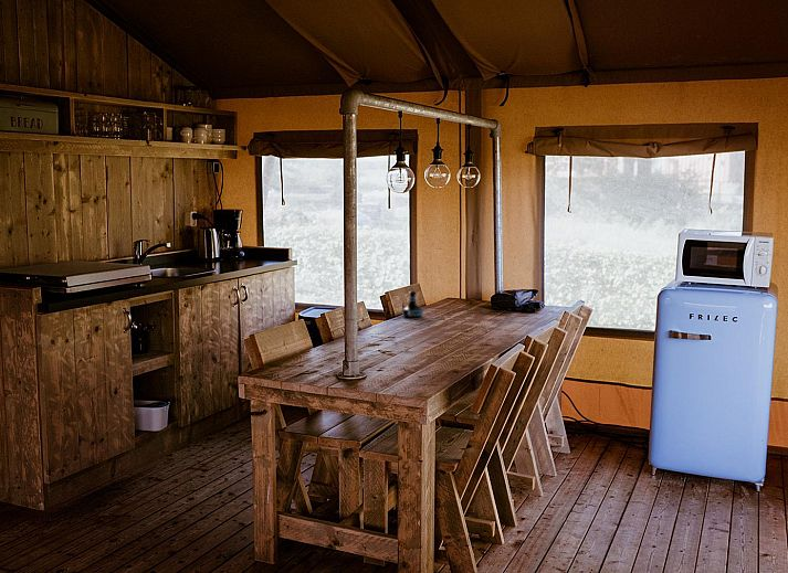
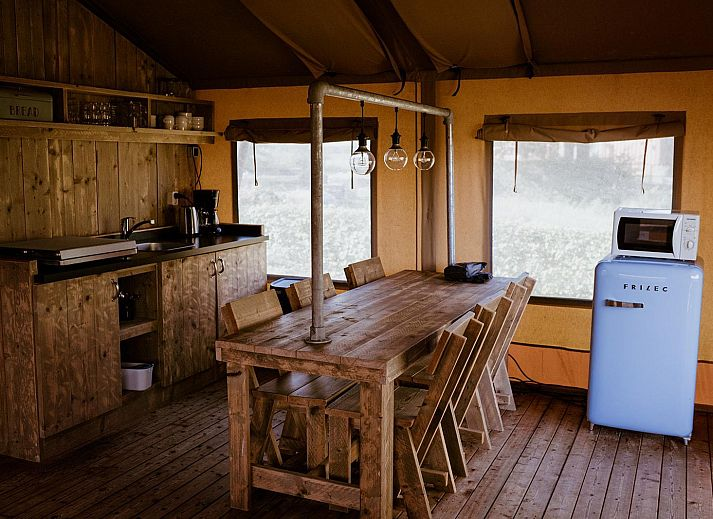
- tequila bottle (412, 304)
